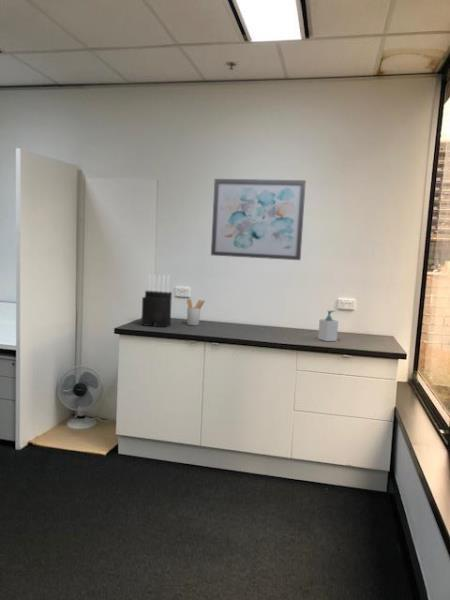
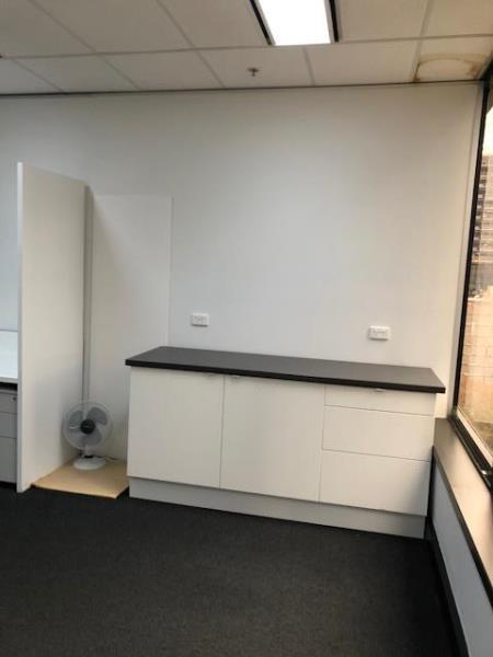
- soap bottle (328, 325)
- utensil holder (196, 311)
- wall art (257, 219)
- knife block (156, 300)
